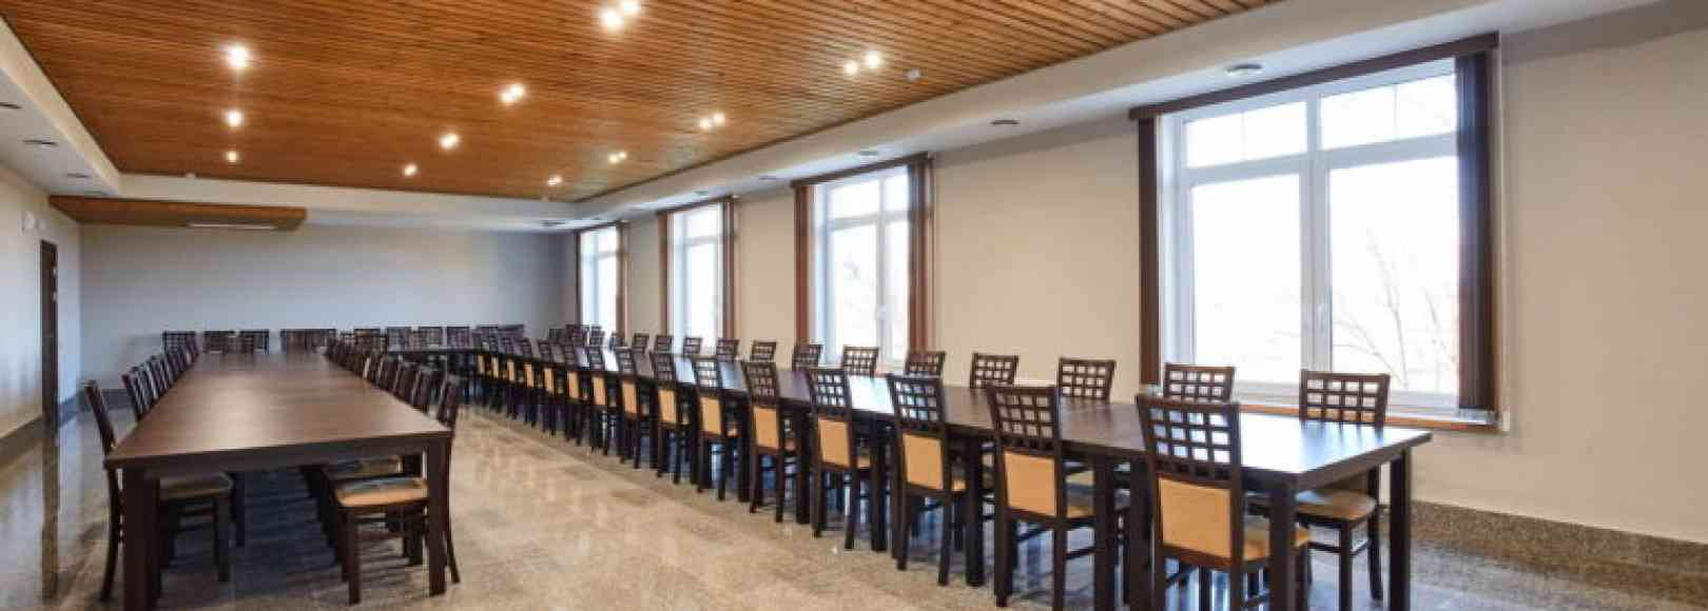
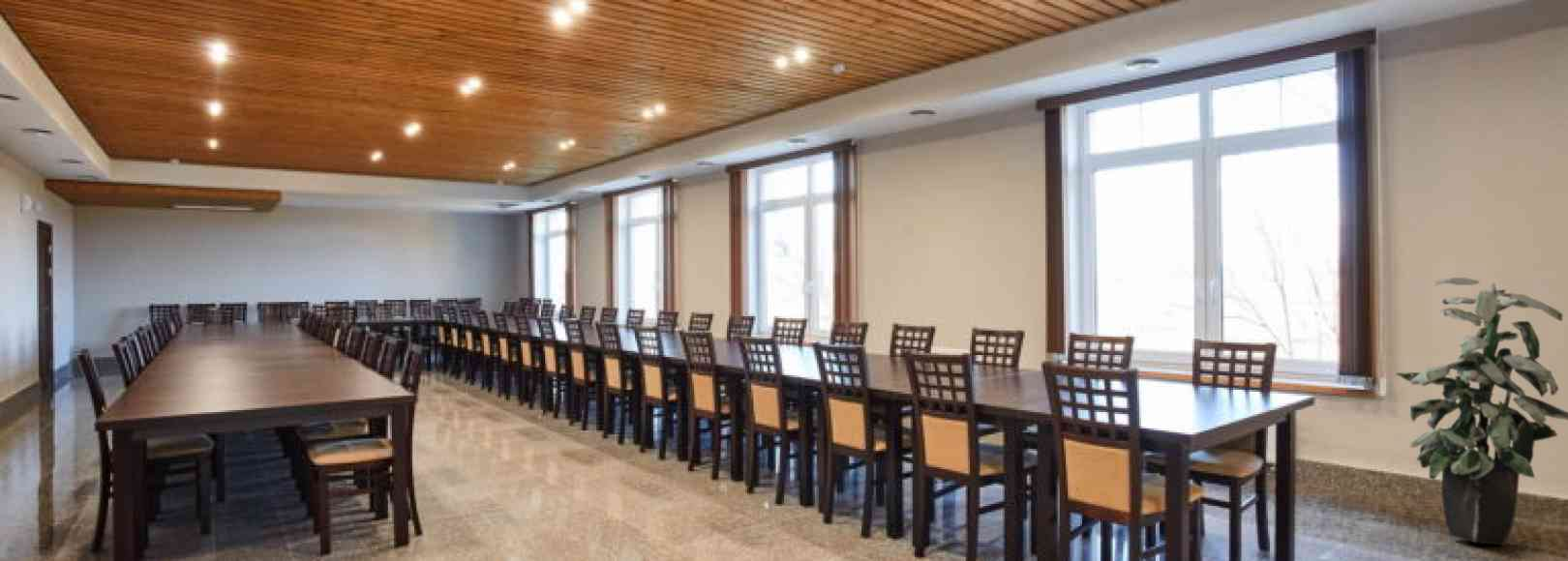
+ indoor plant (1476, 407)
